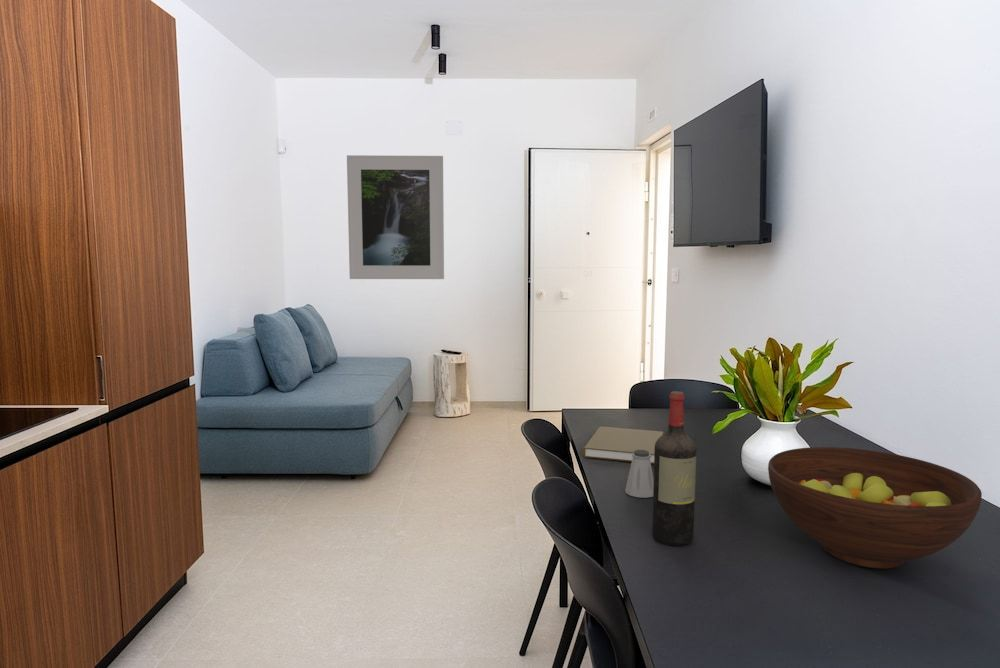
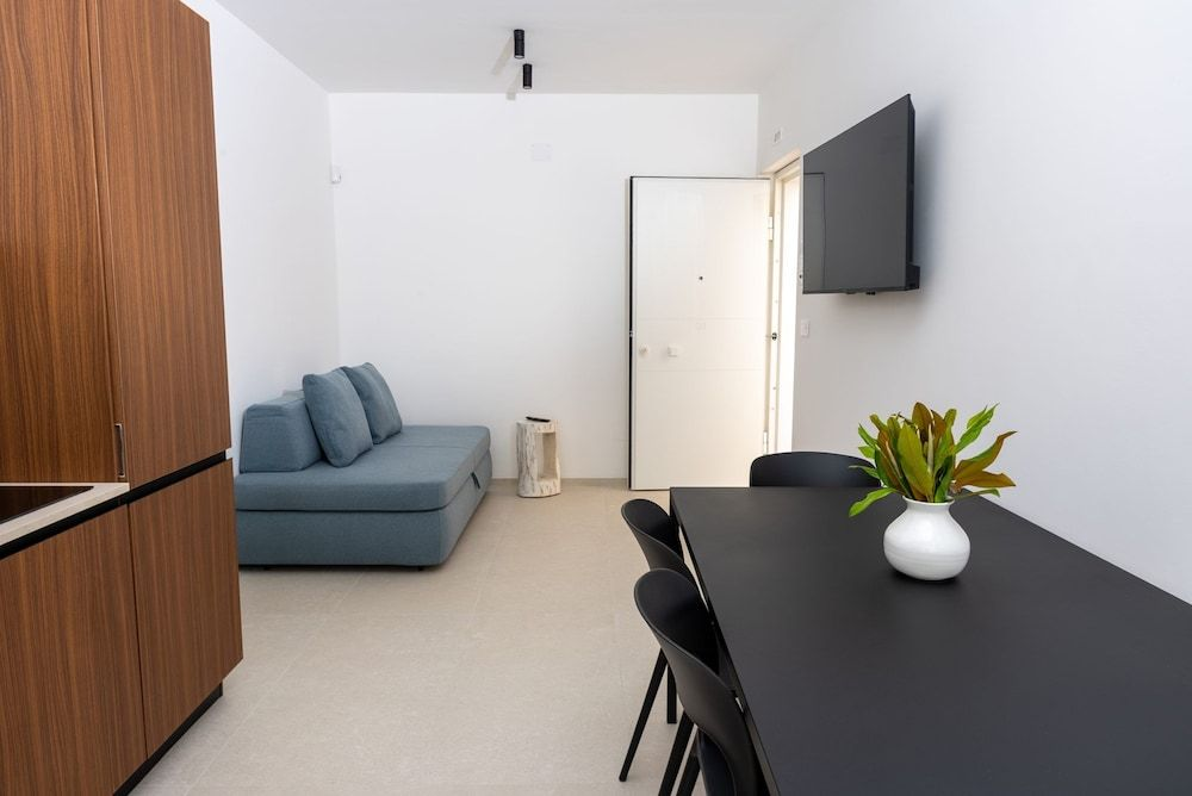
- fruit bowl (865, 514)
- saltshaker (641, 472)
- book (624, 443)
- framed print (396, 218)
- wine bottle (674, 466)
